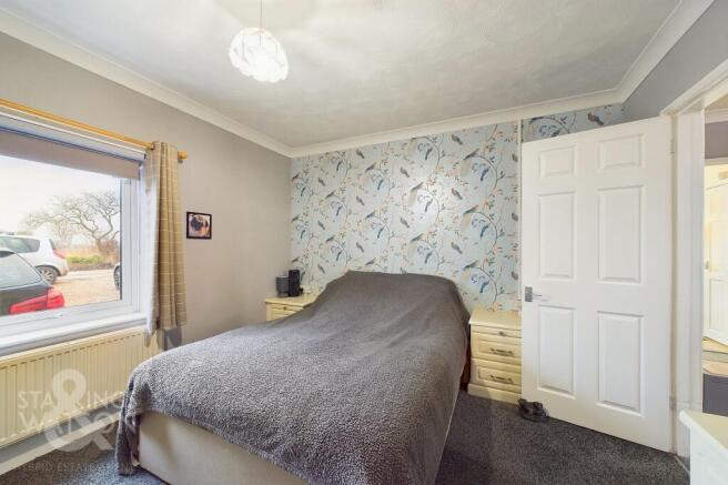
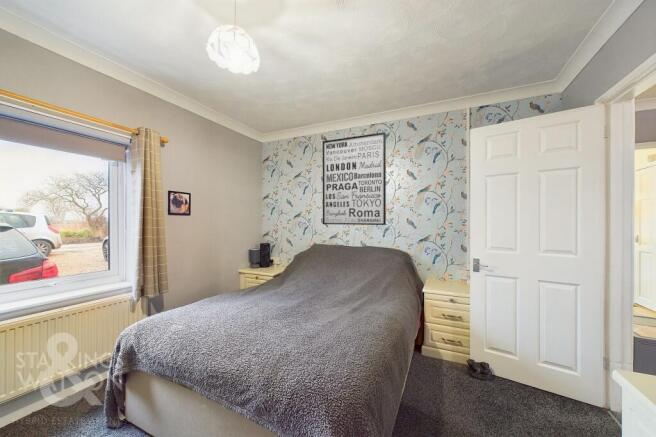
+ wall art (352, 181)
